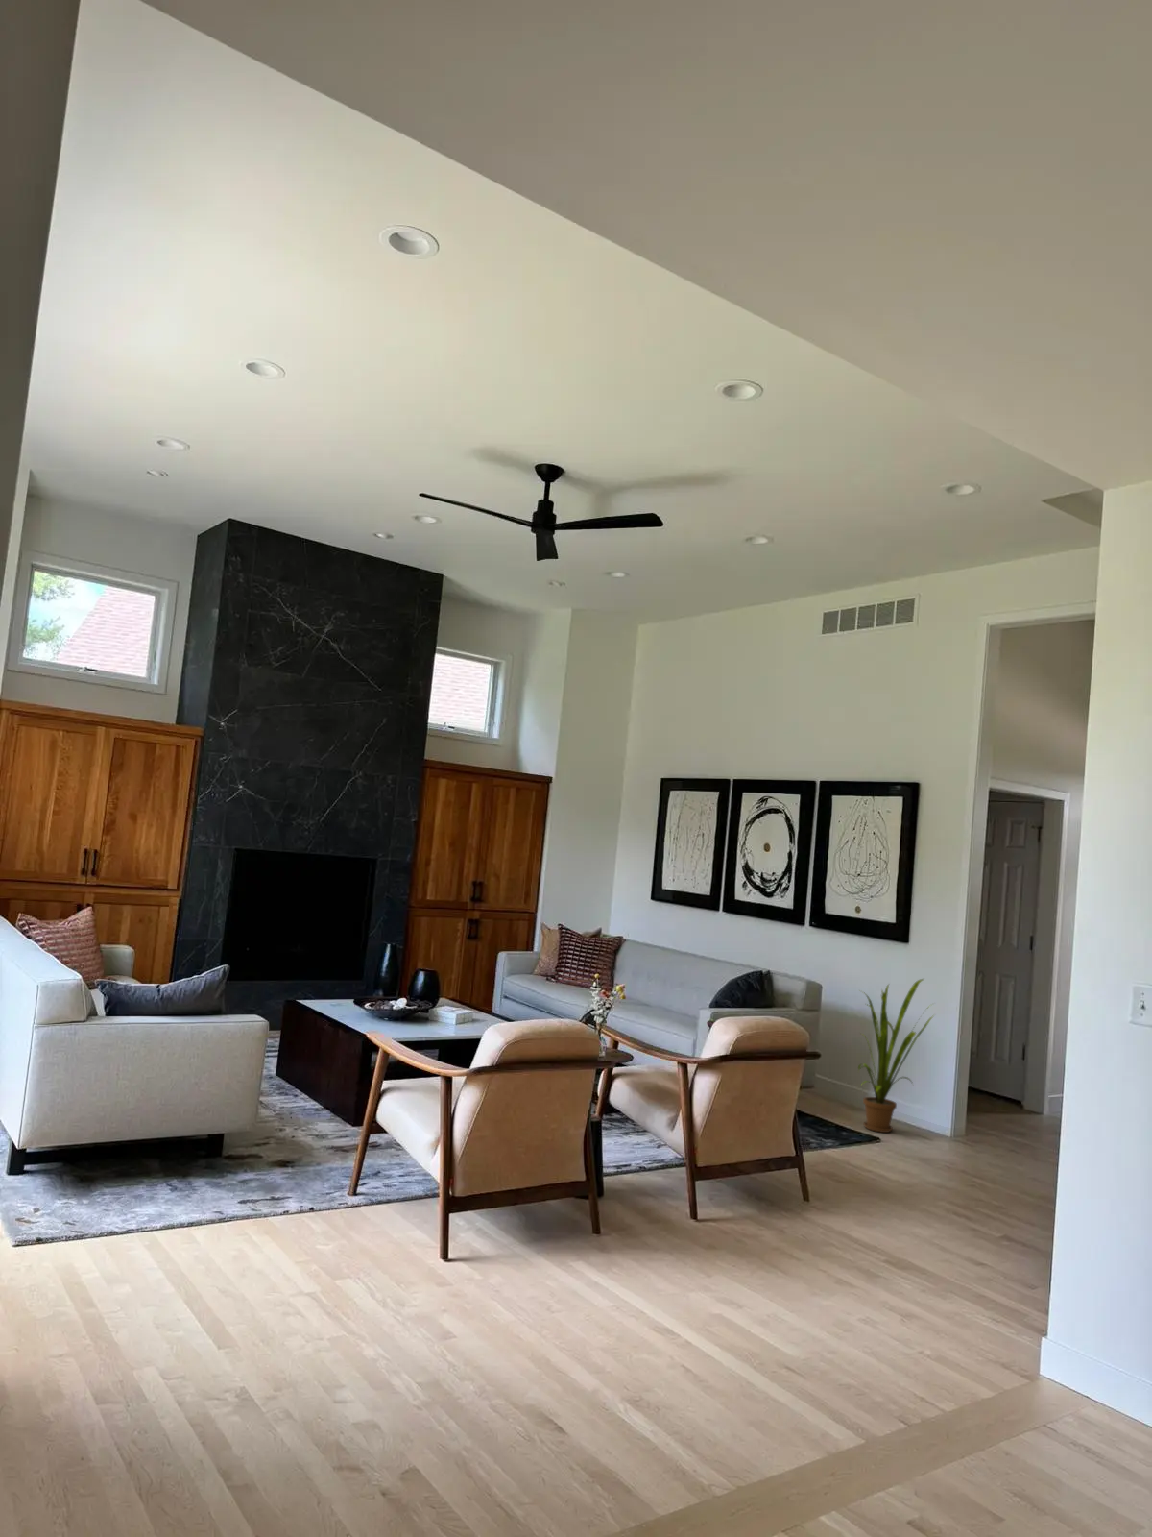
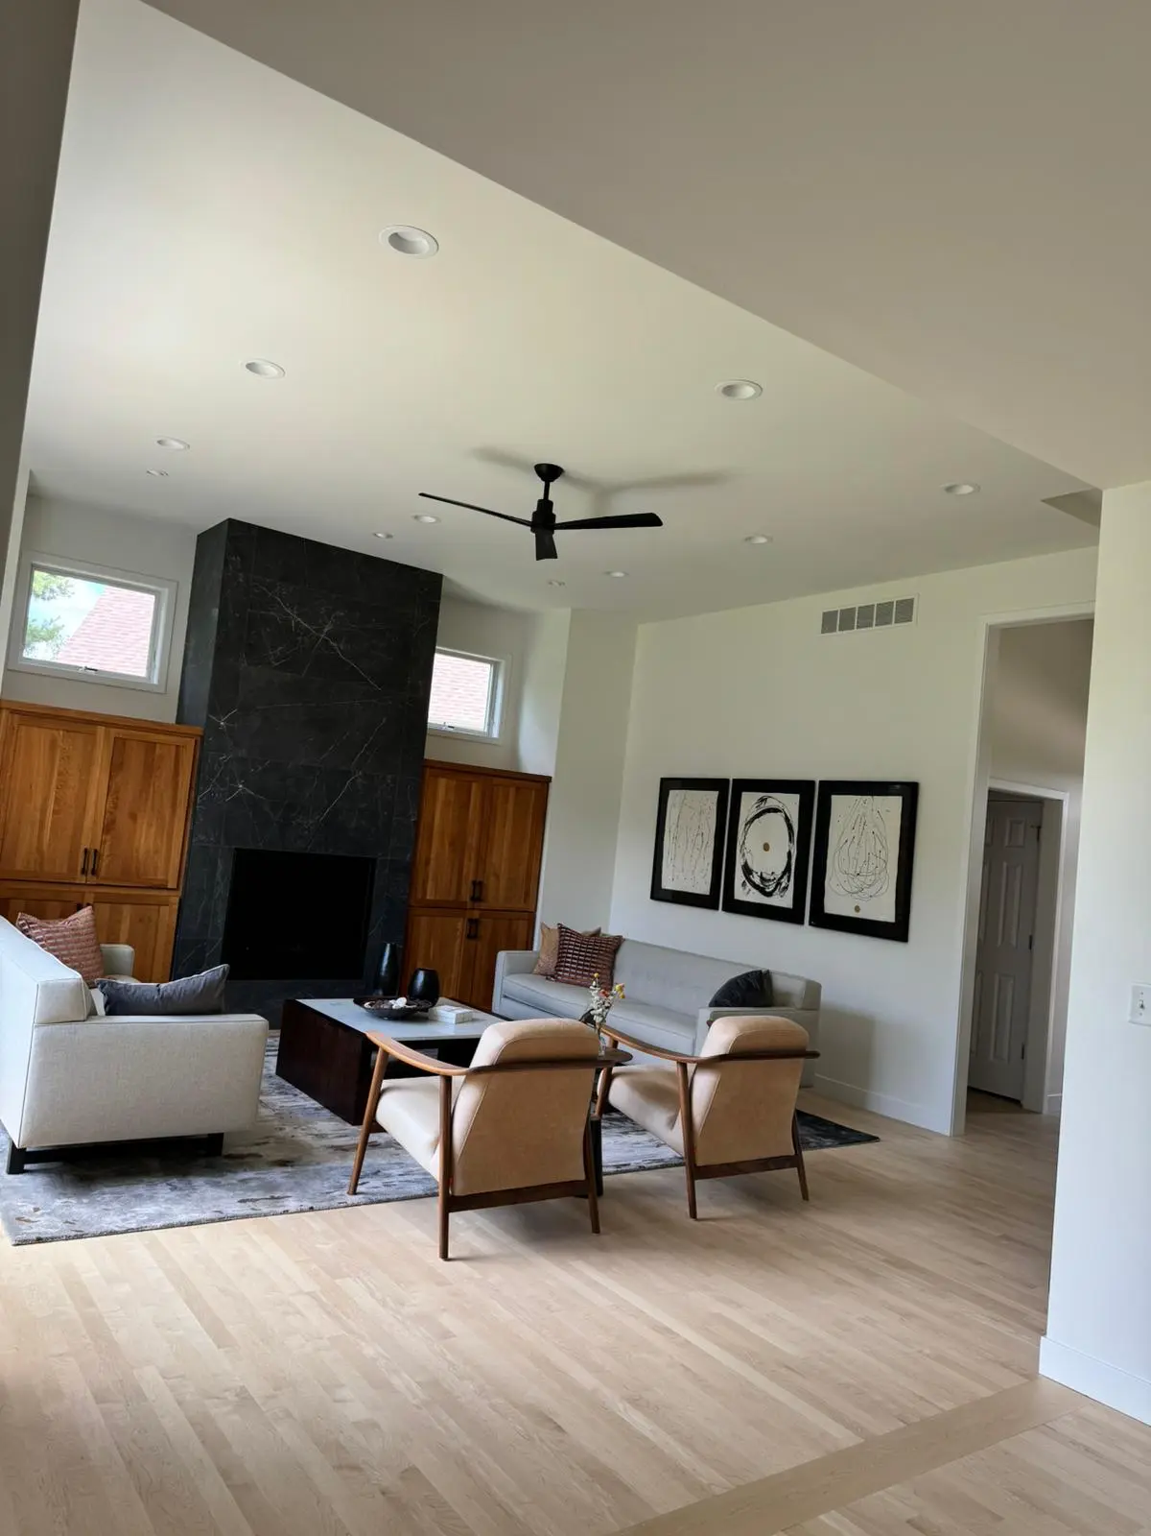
- house plant (886, 1052)
